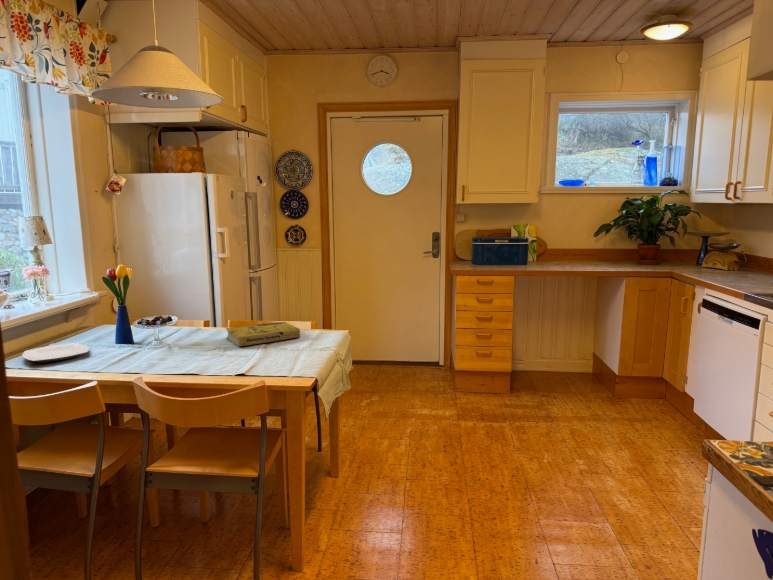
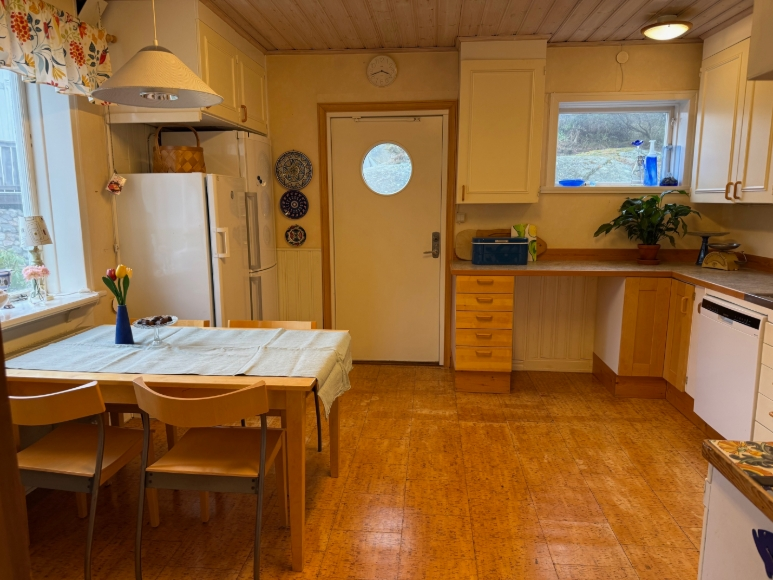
- plate (56, 353)
- book (263, 332)
